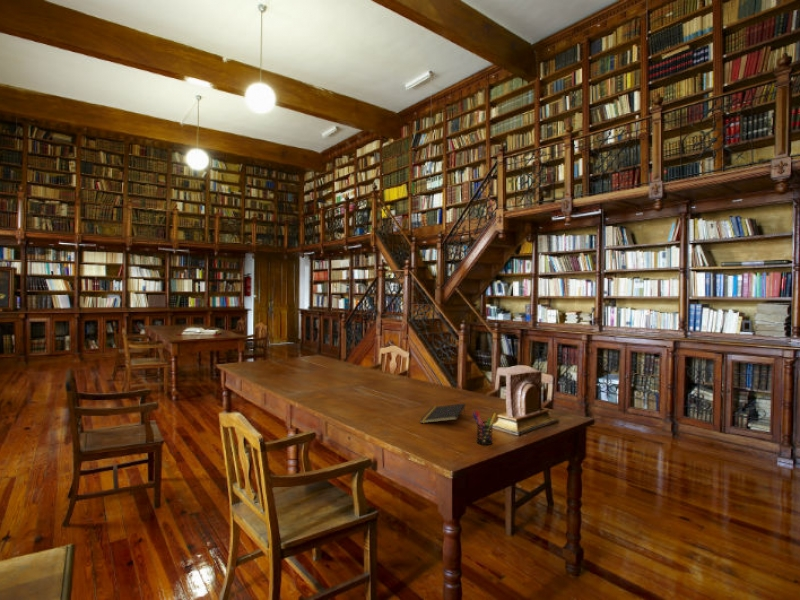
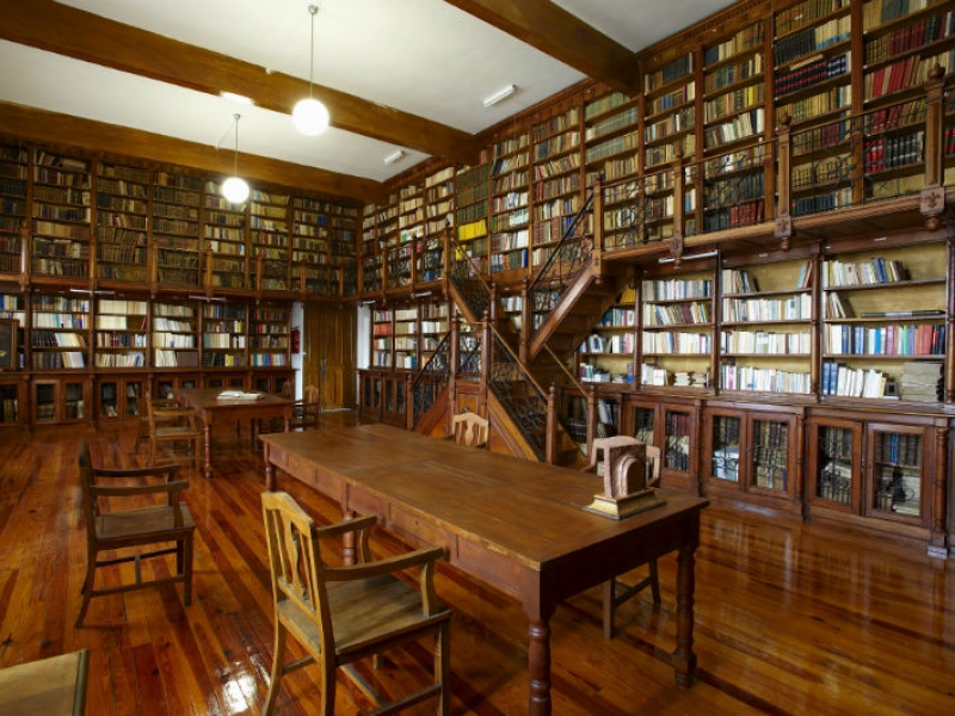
- notepad (443, 412)
- pen holder (484, 426)
